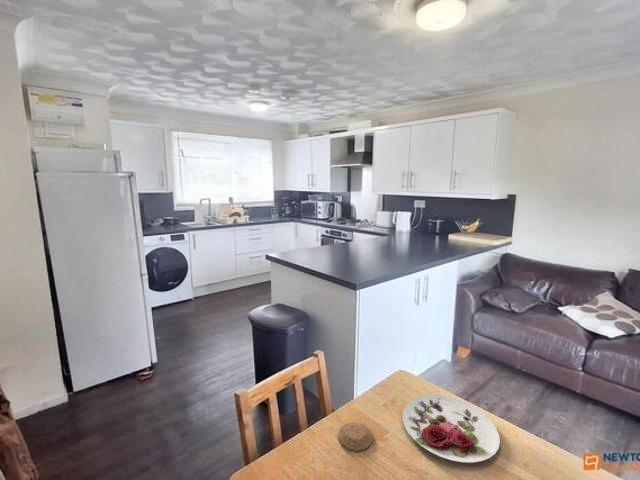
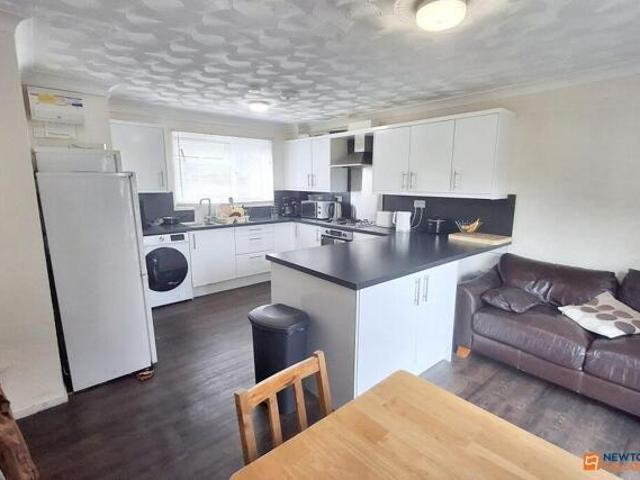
- coaster (355, 434)
- plate (448, 423)
